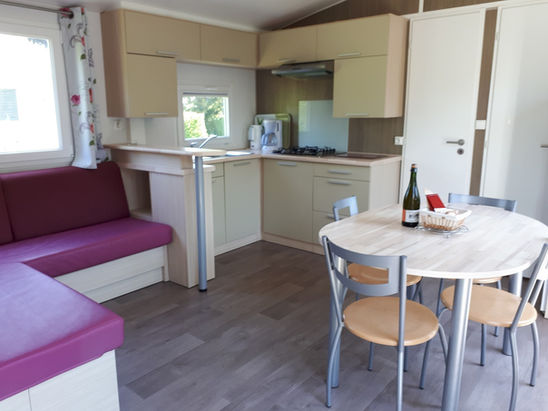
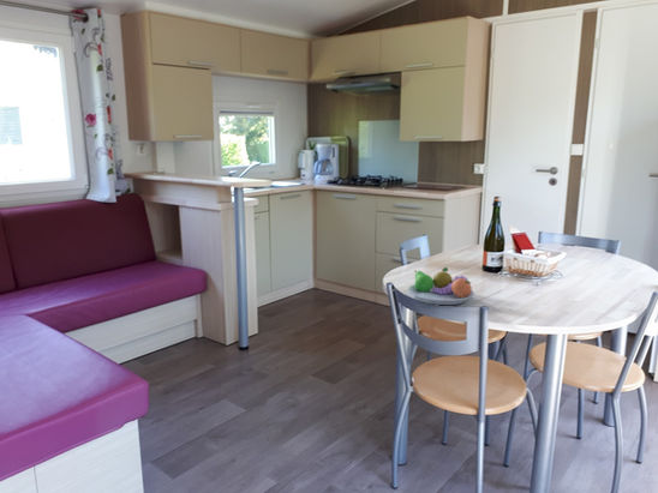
+ fruit bowl (438, 283)
